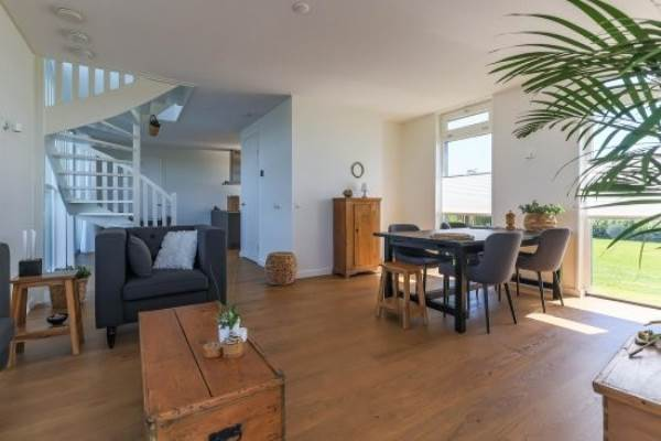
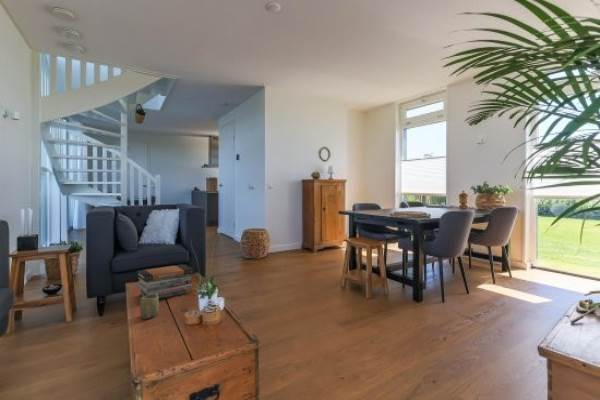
+ cup (149, 305)
+ book stack (165, 281)
